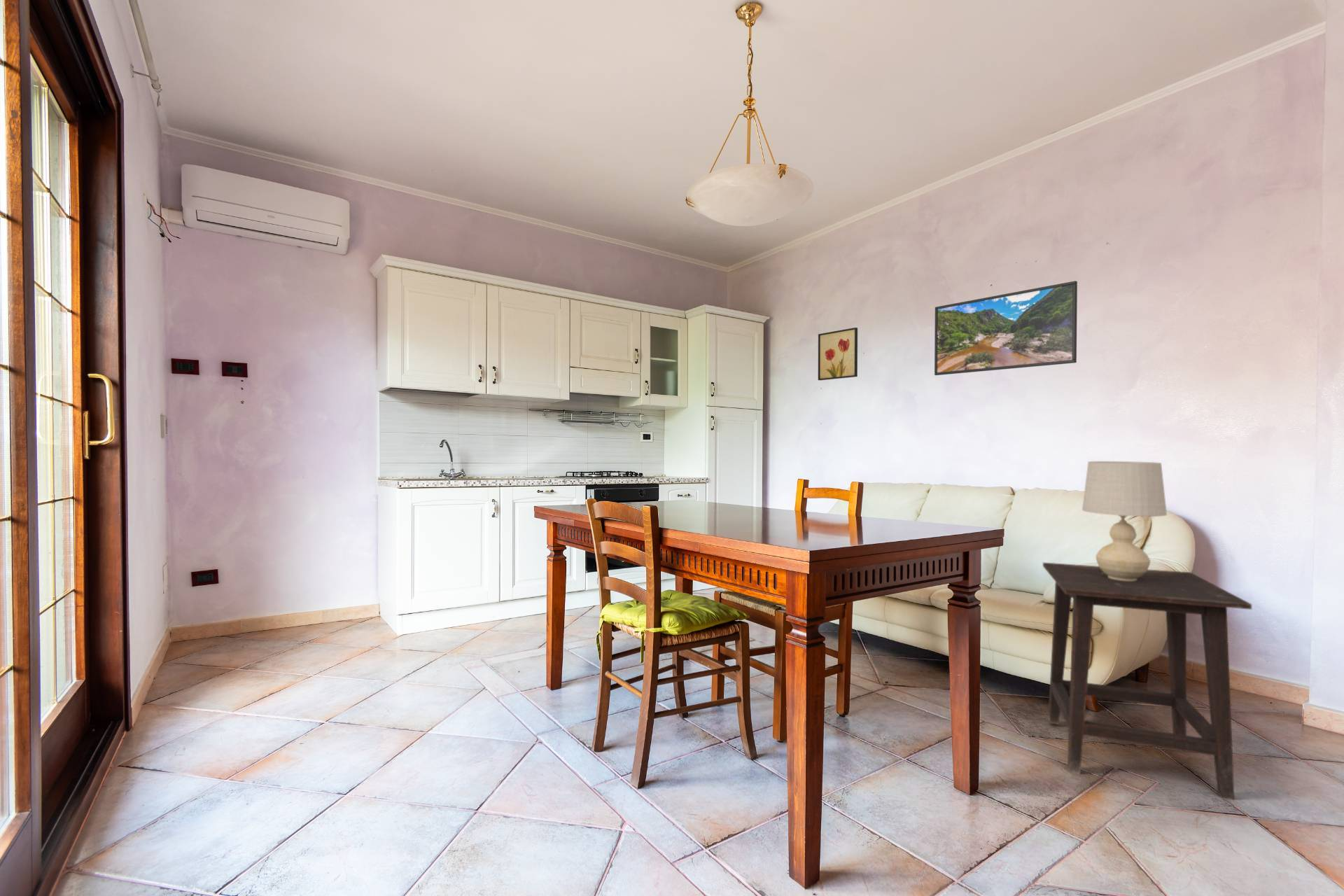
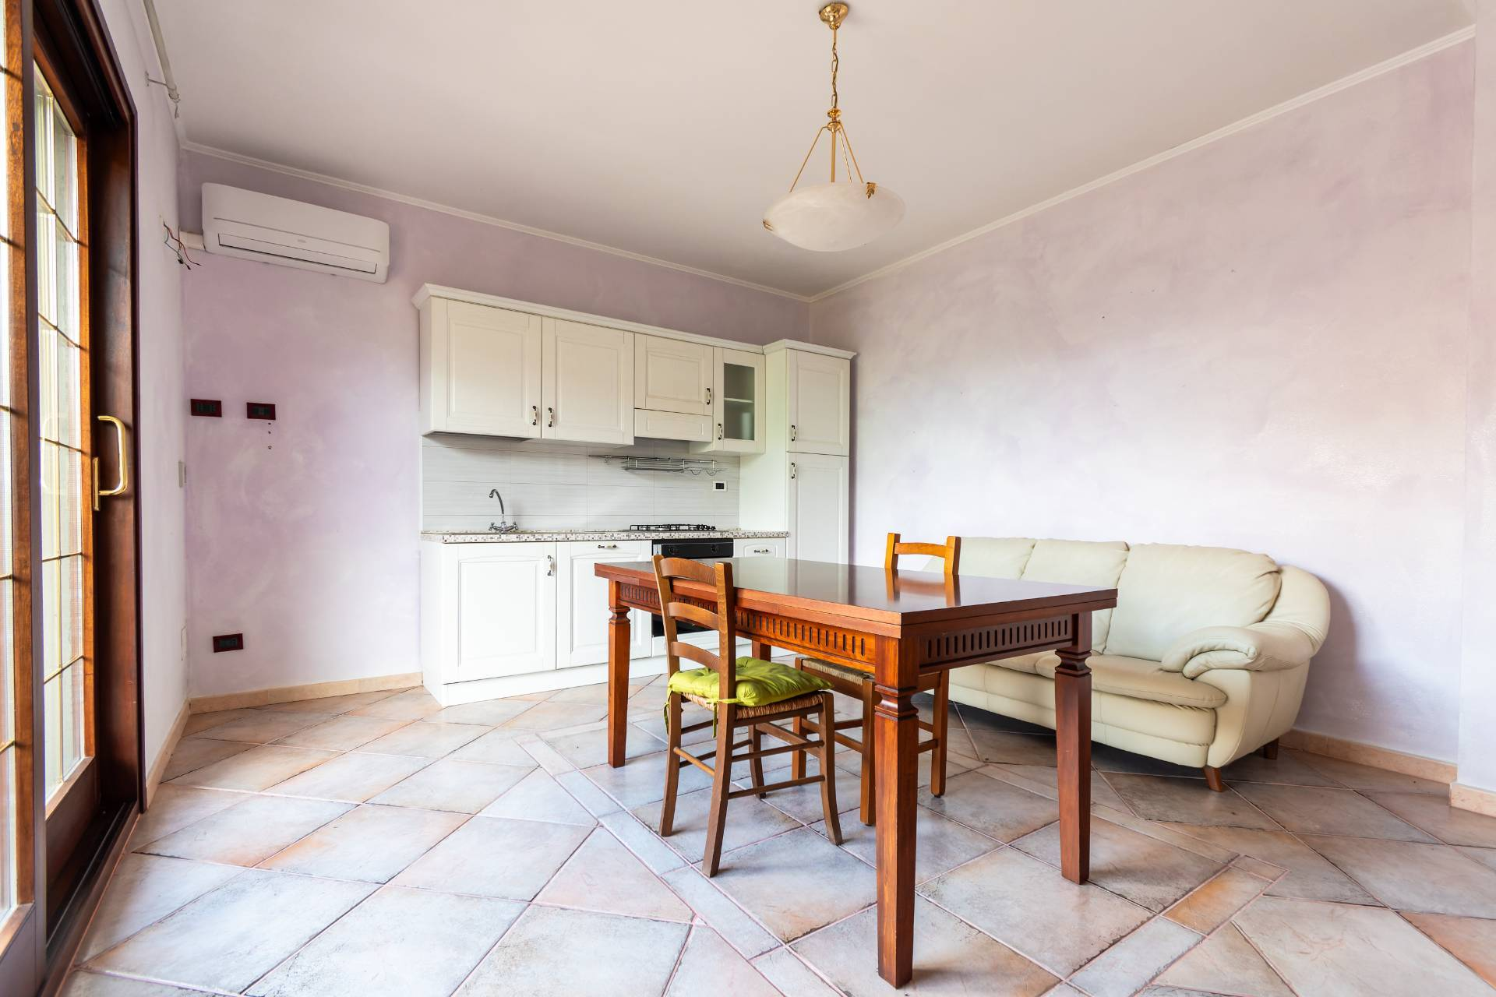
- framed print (999, 332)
- wall art (838, 354)
- side table (1130, 688)
- table lamp (1123, 519)
